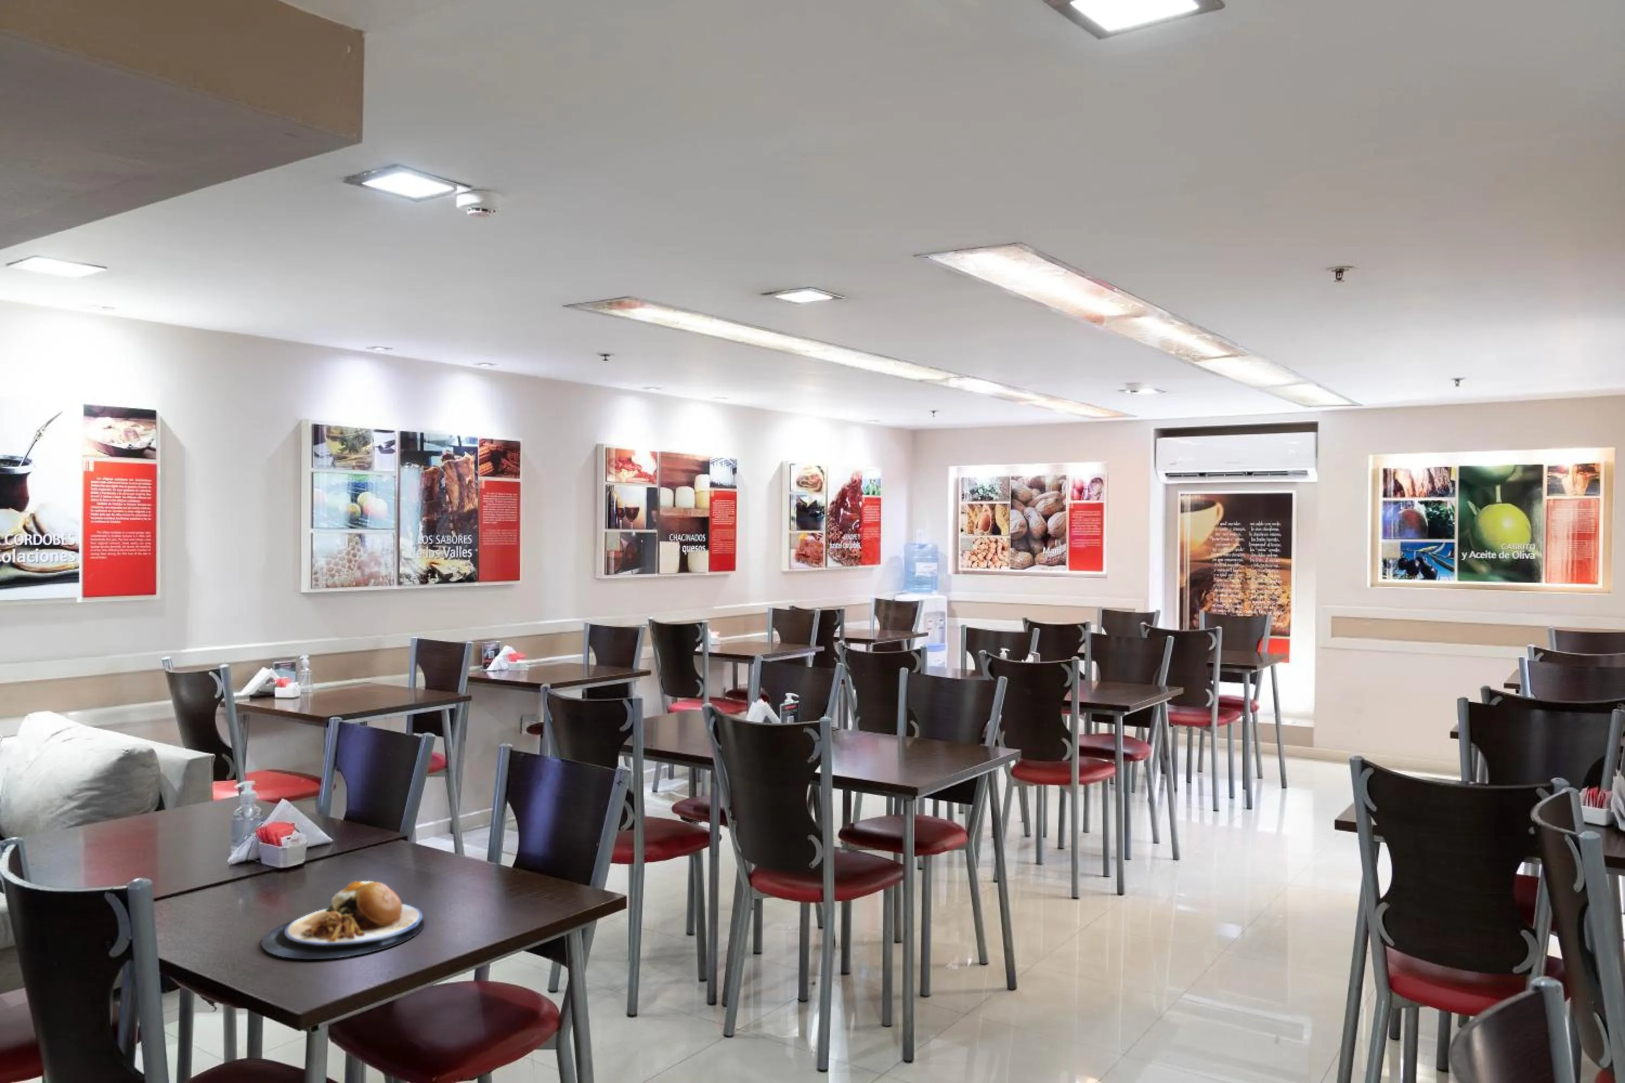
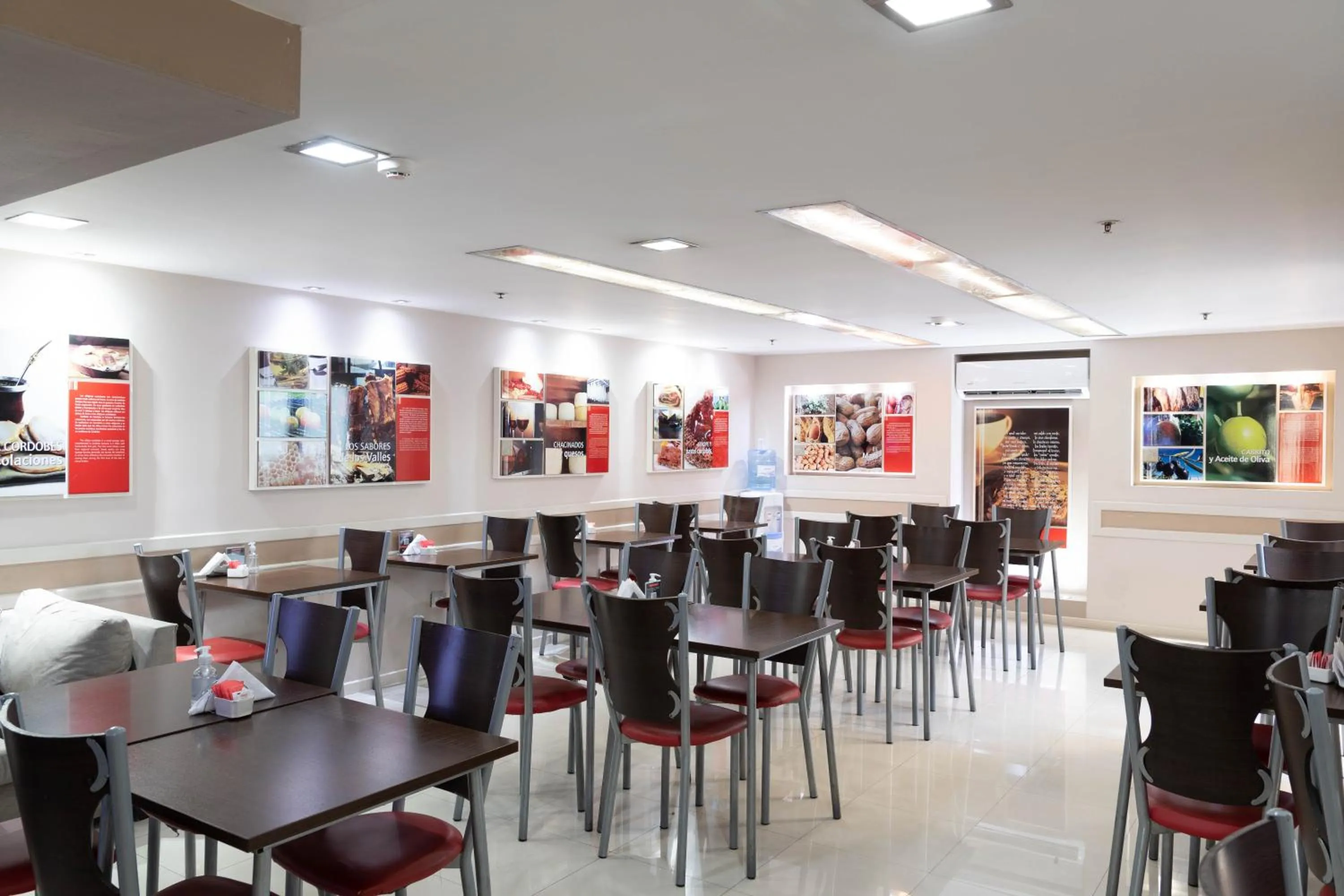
- plate (345, 911)
